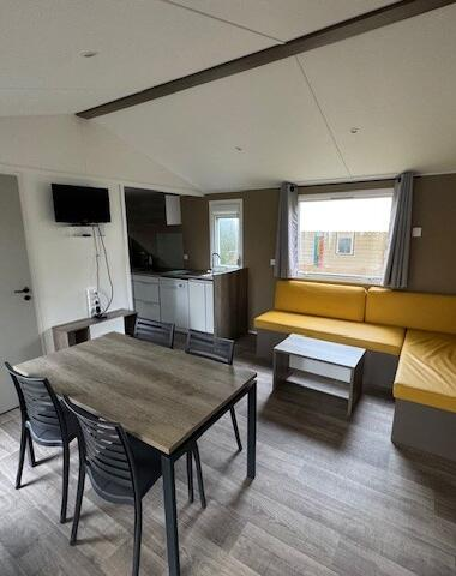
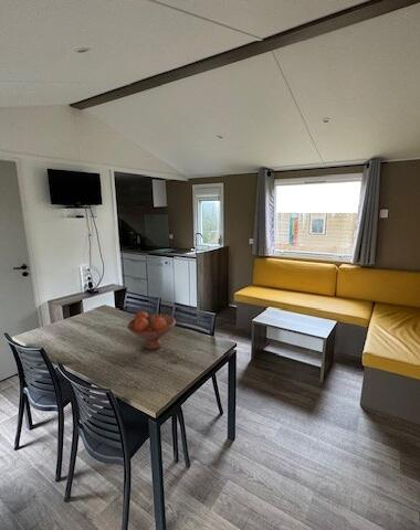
+ fruit bowl (151, 329)
